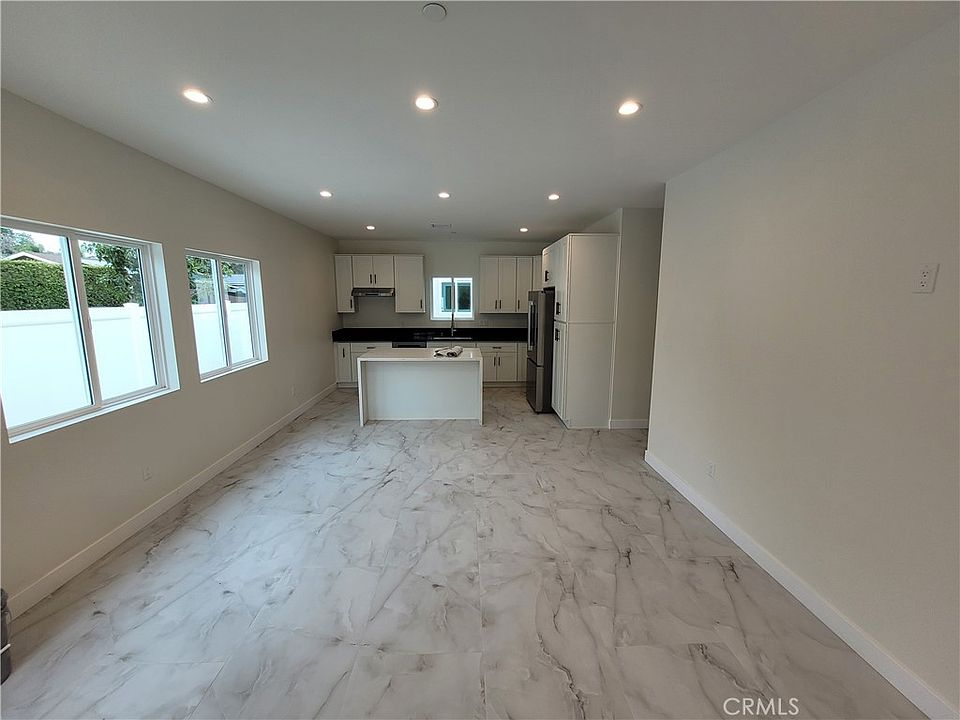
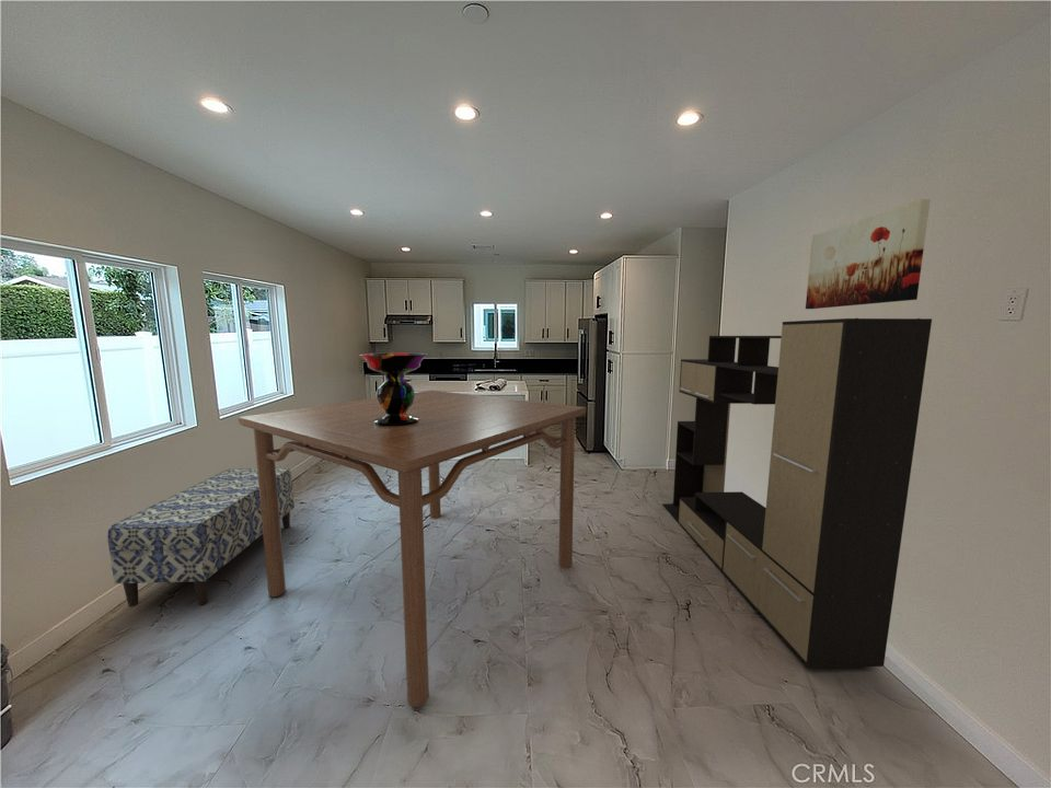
+ bench (219, 525)
+ wall art (857, 263)
+ decorative bowl (395, 387)
+ media console (727, 443)
+ dining table (427, 497)
